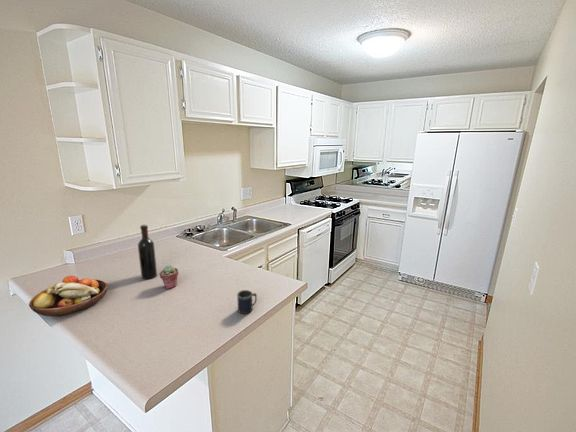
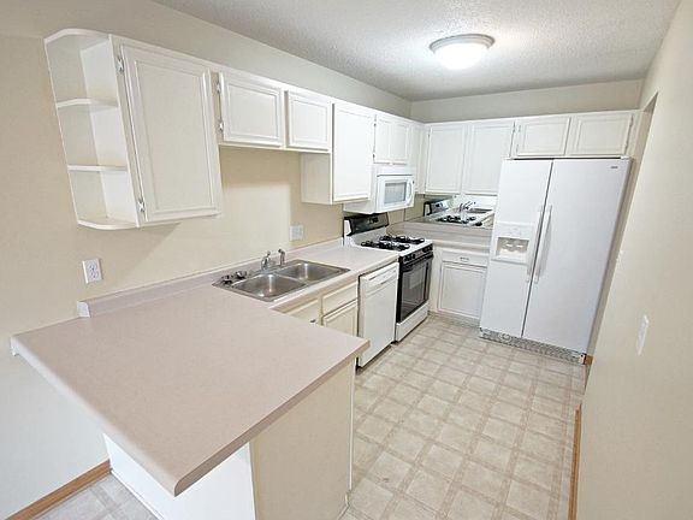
- wine bottle (146, 251)
- potted succulent (169, 275)
- fruit bowl (71, 290)
- mug (247, 301)
